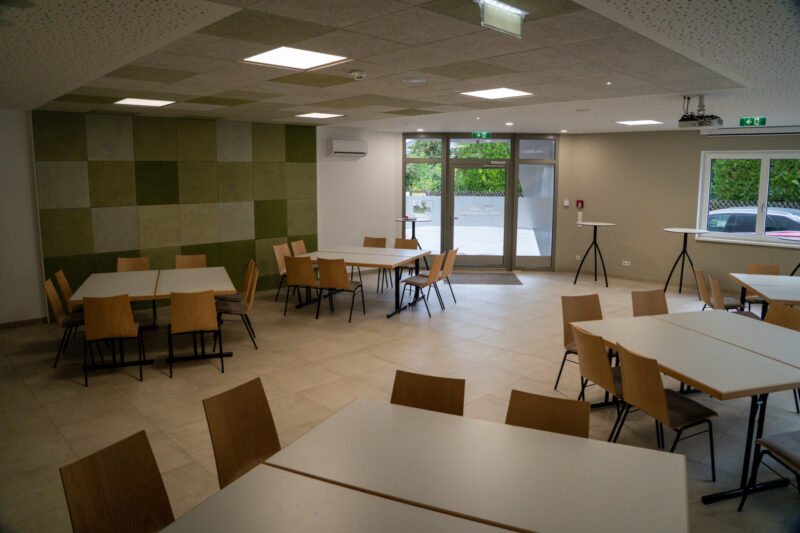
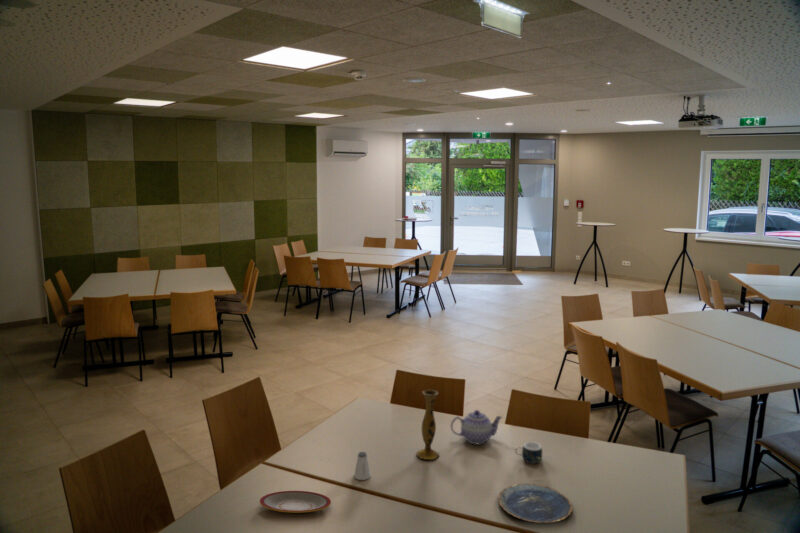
+ plate (295, 503)
+ plate (534, 503)
+ vase (427, 423)
+ teapot (476, 425)
+ saltshaker (362, 464)
+ mug (528, 452)
